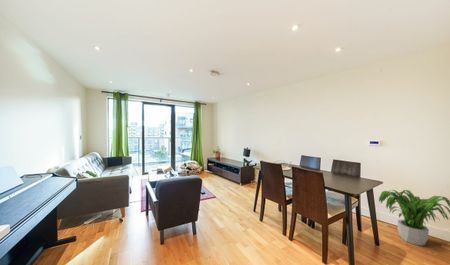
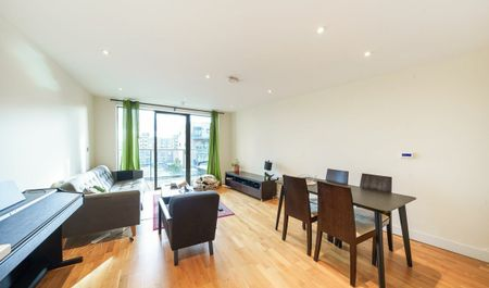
- potted plant (415, 217)
